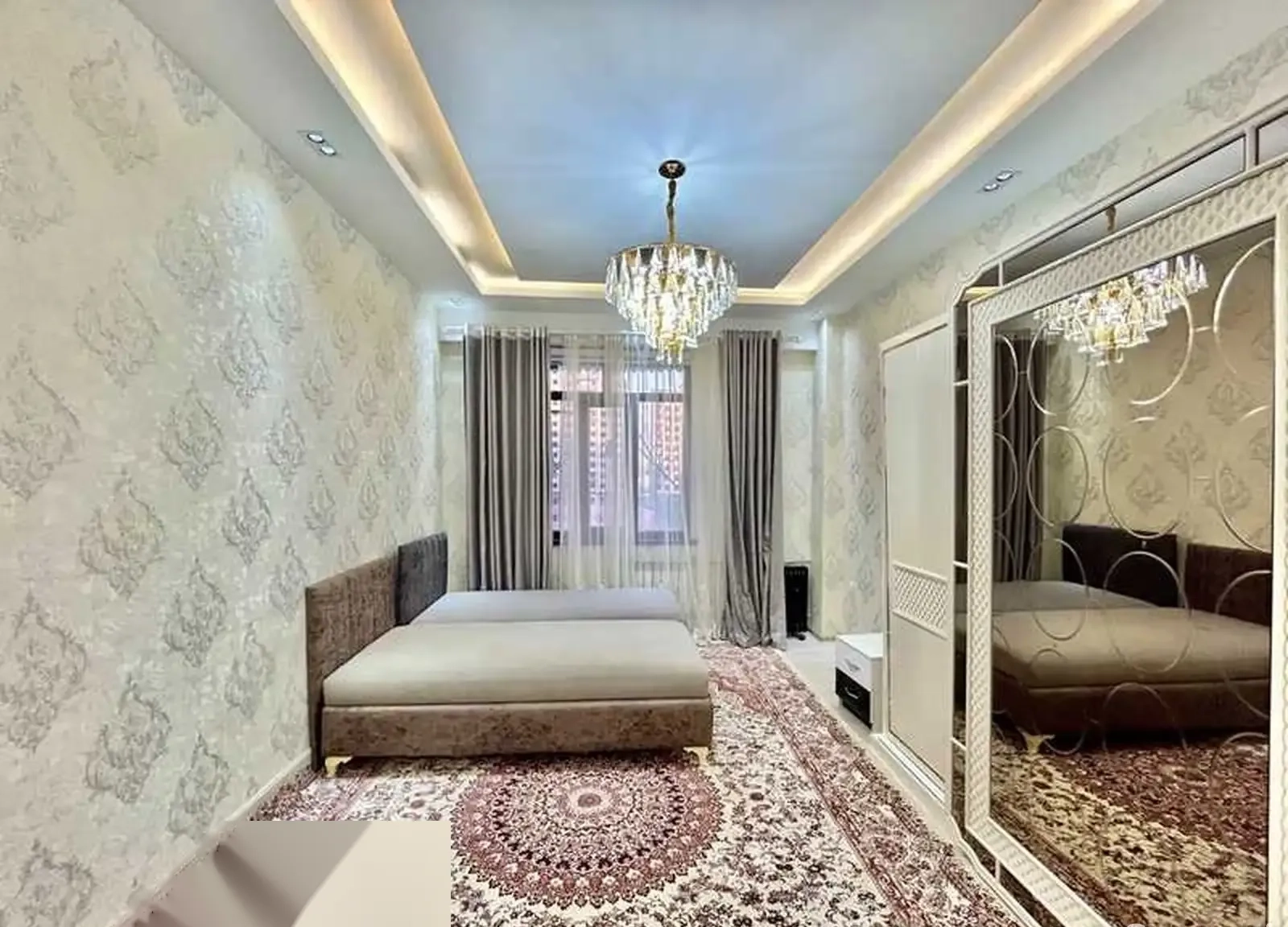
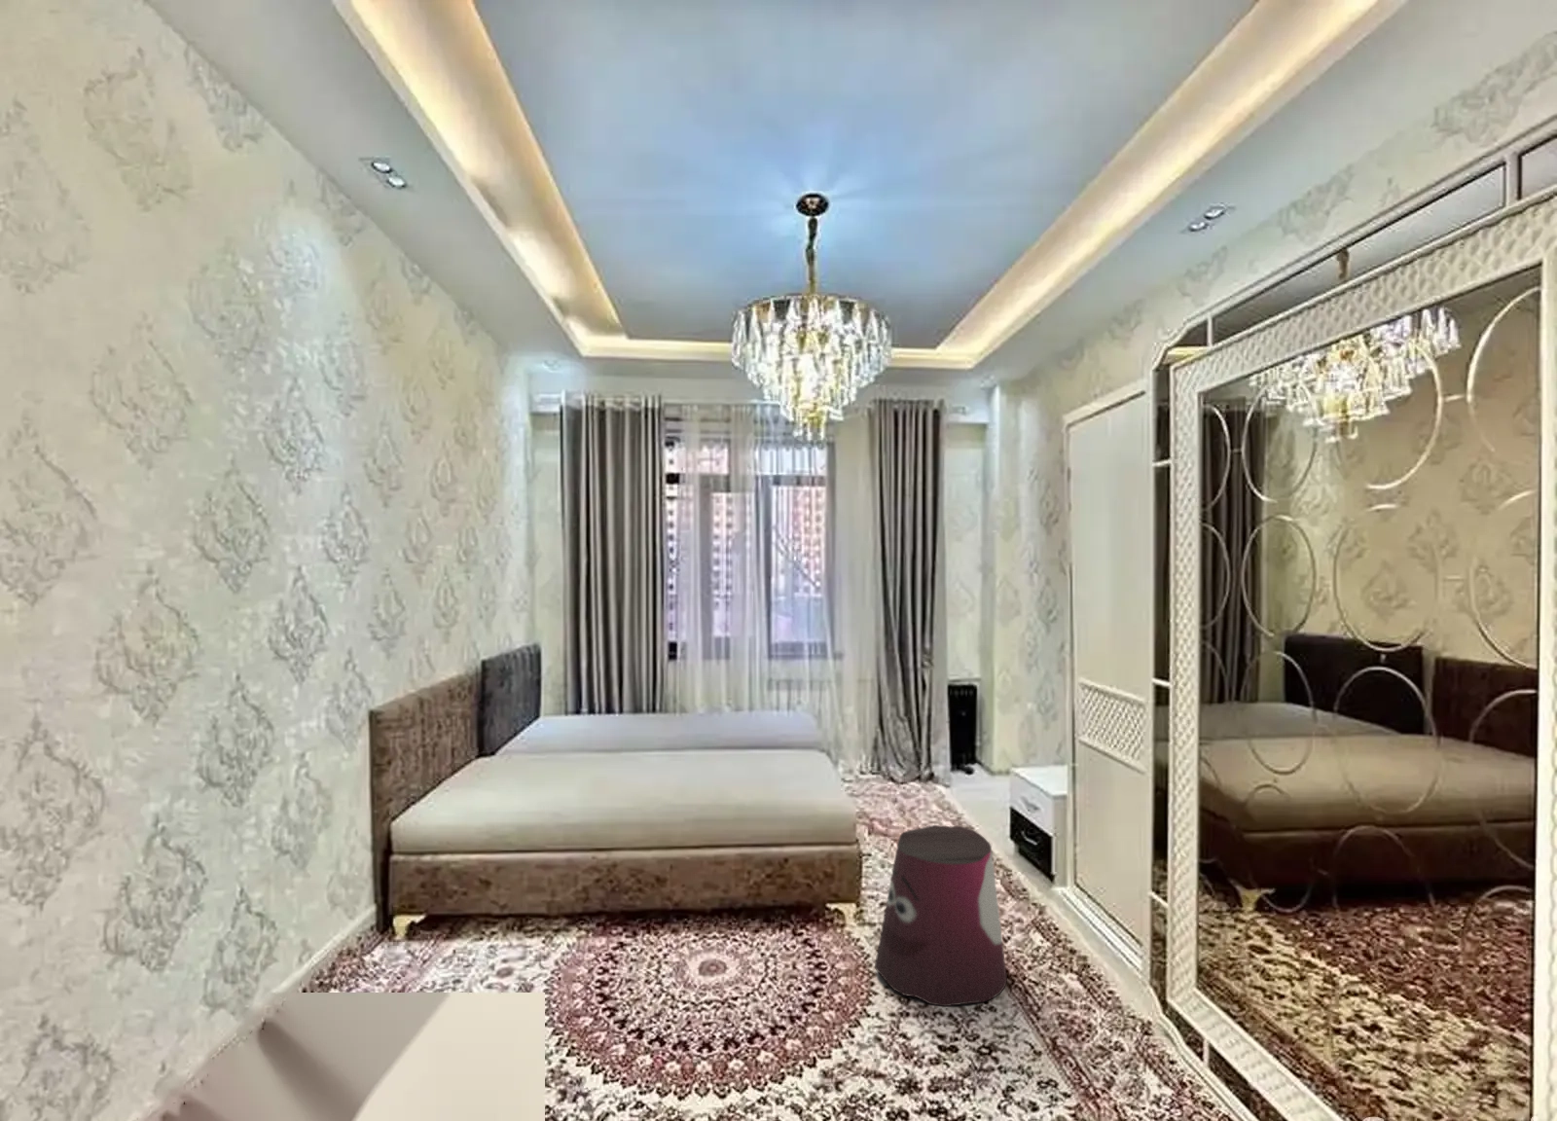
+ stool (938, 905)
